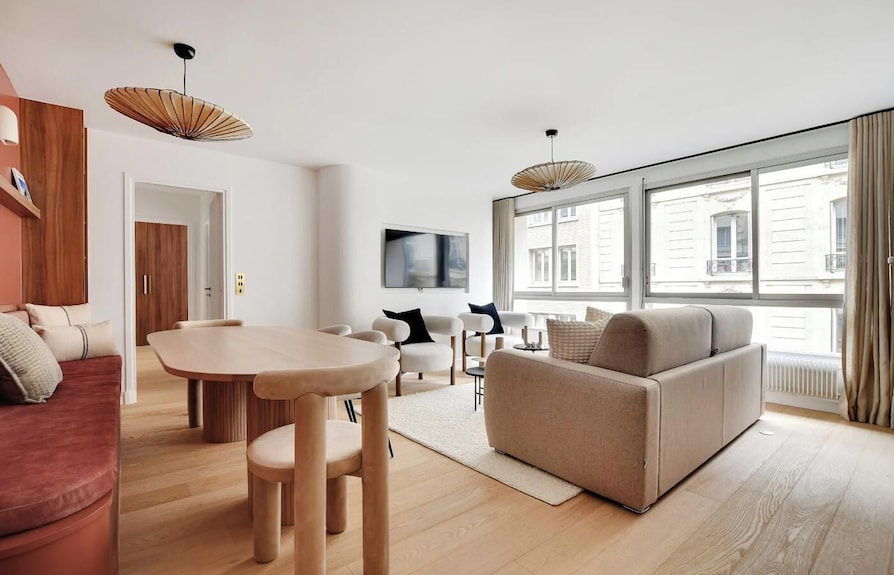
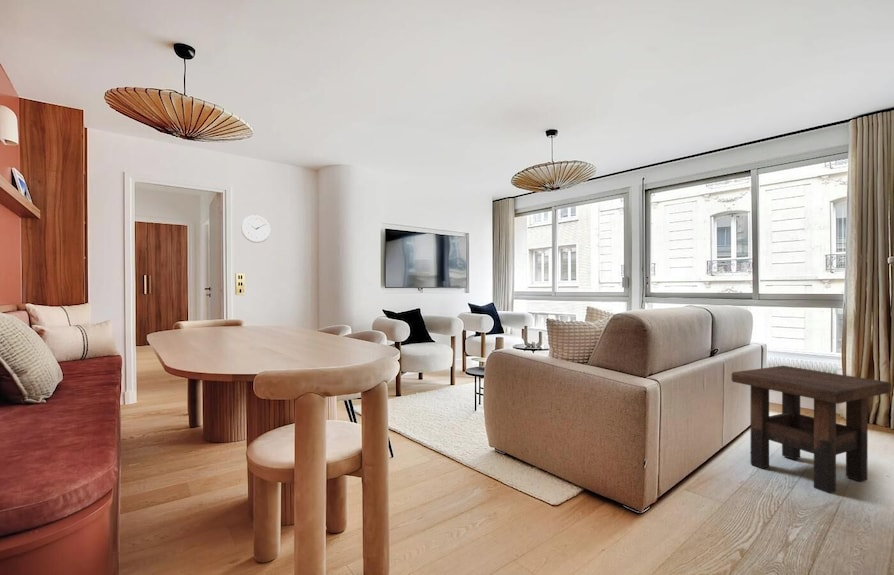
+ side table (806, 424)
+ wall clock (256, 229)
